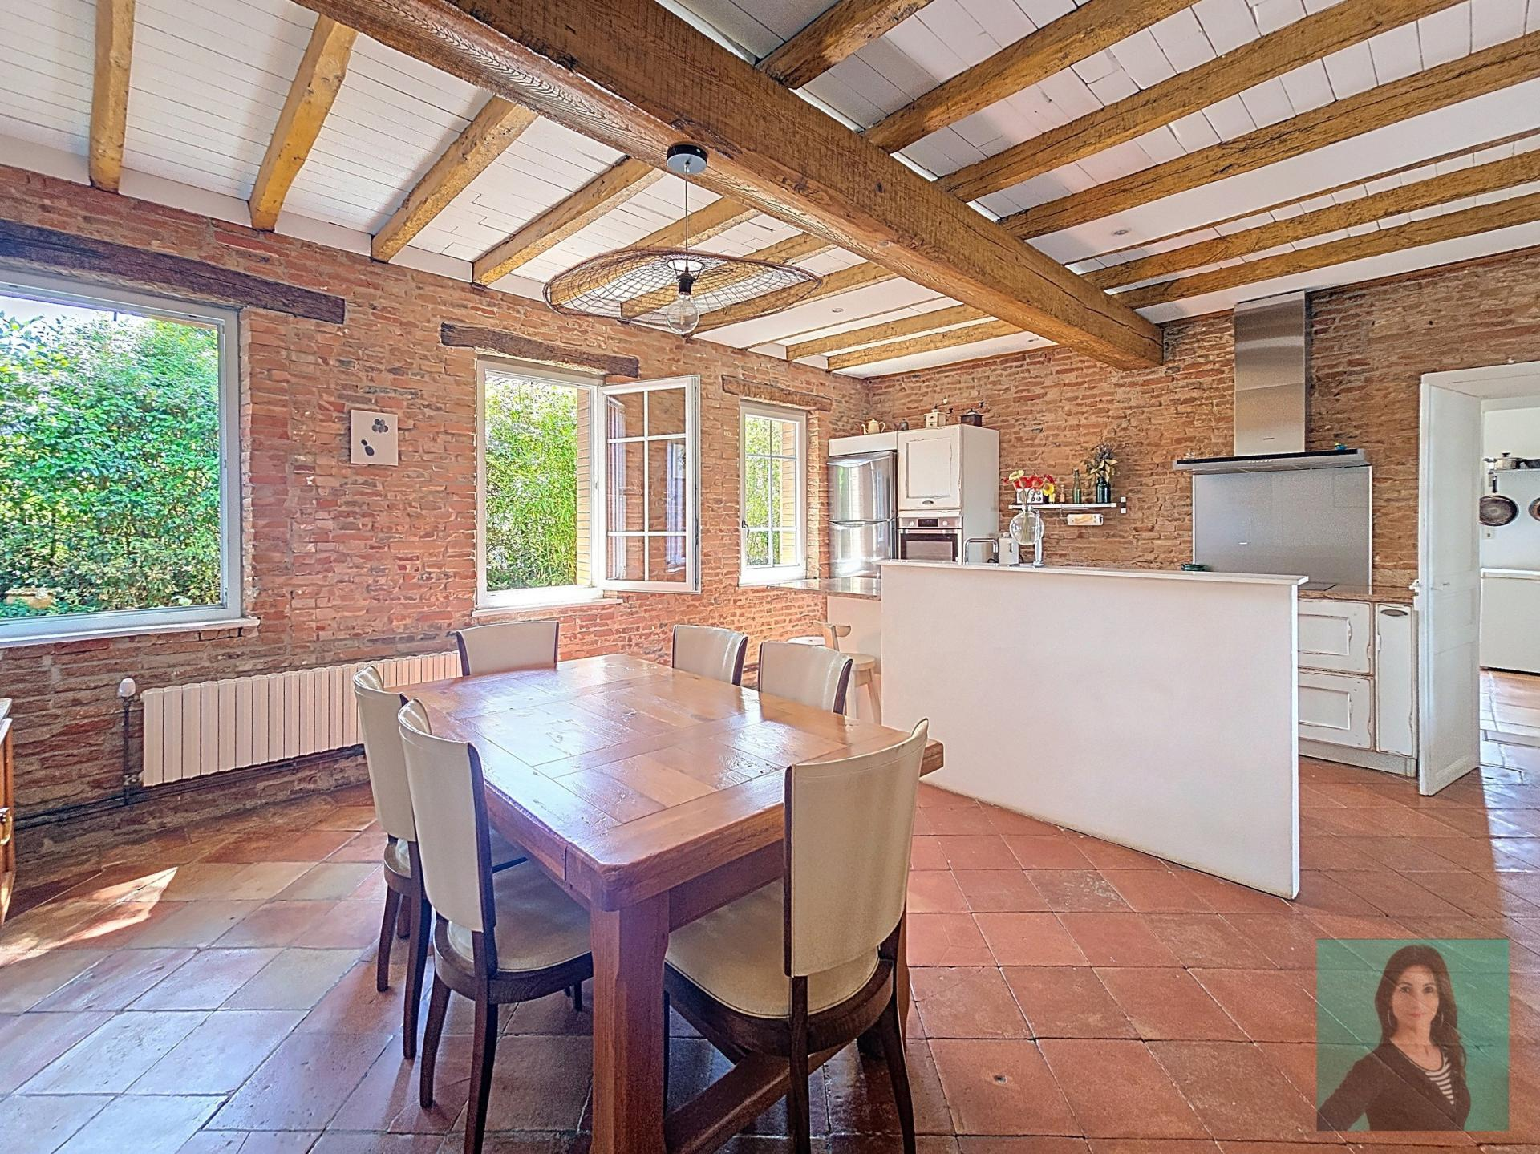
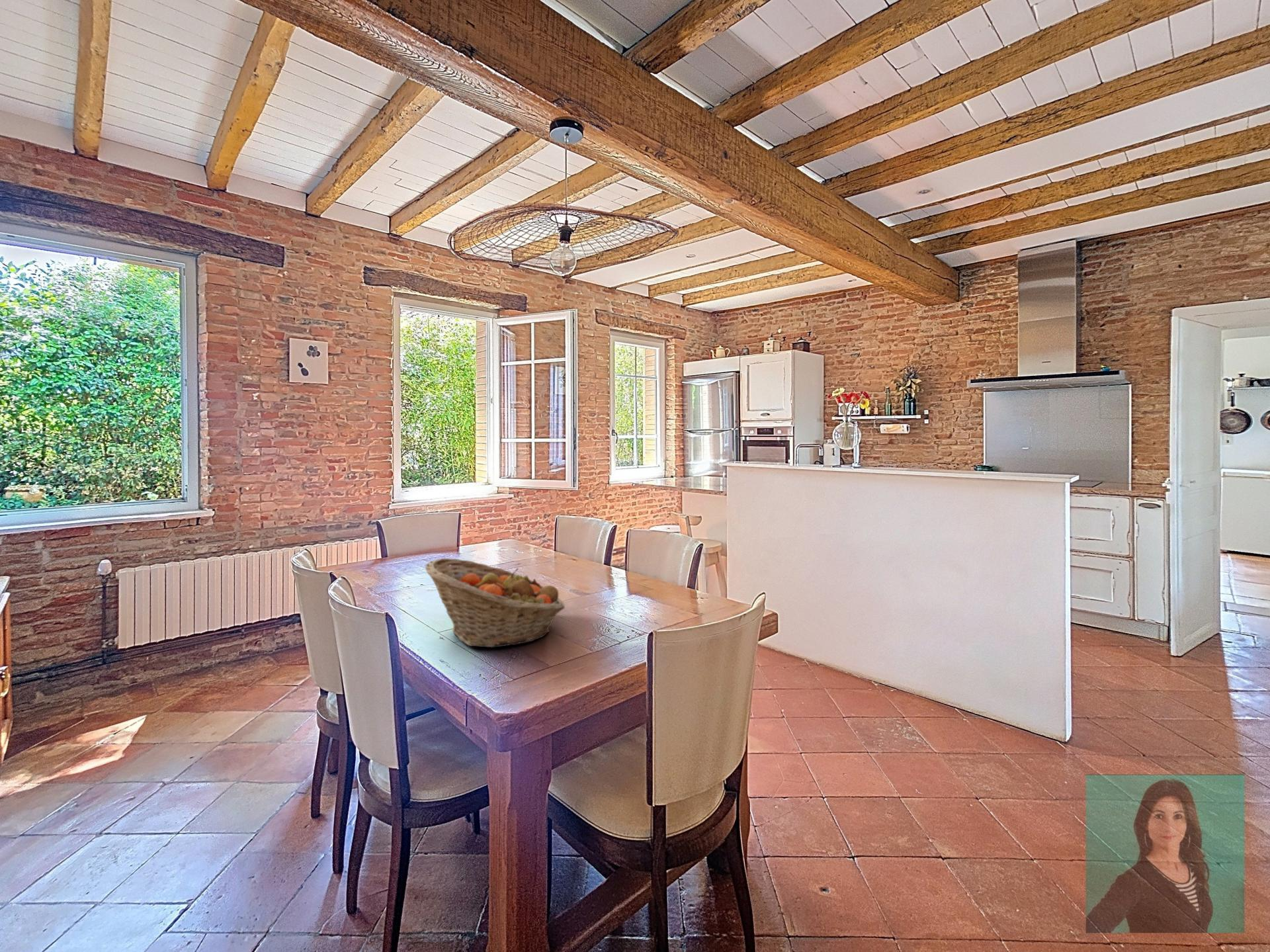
+ fruit basket (495, 595)
